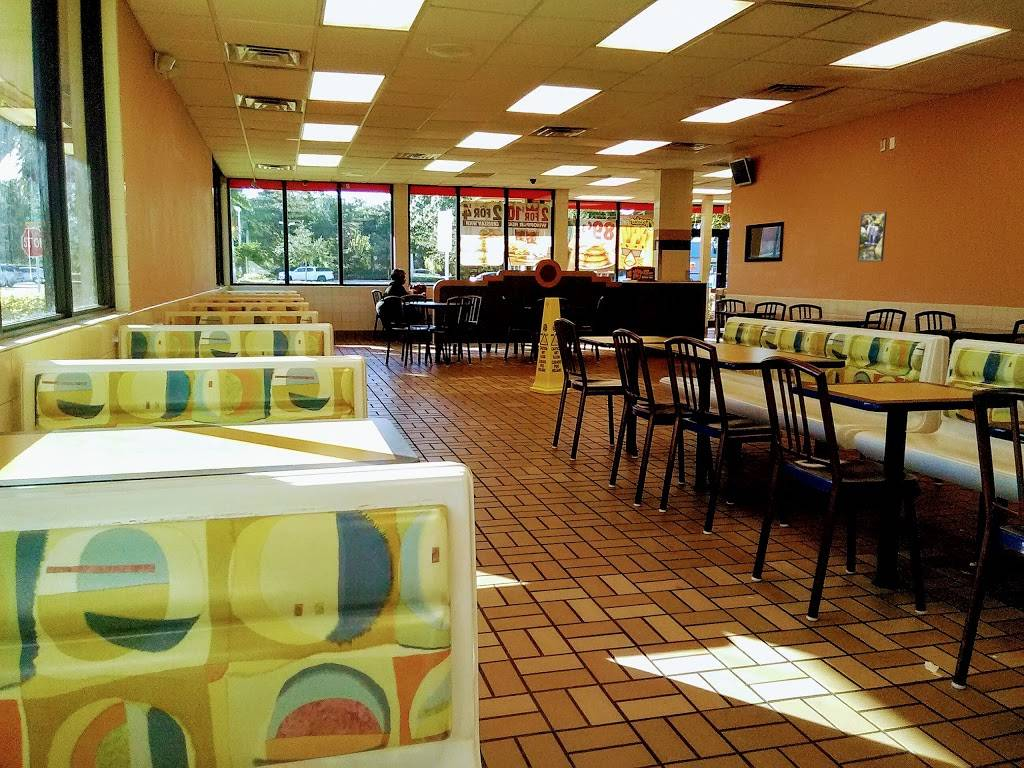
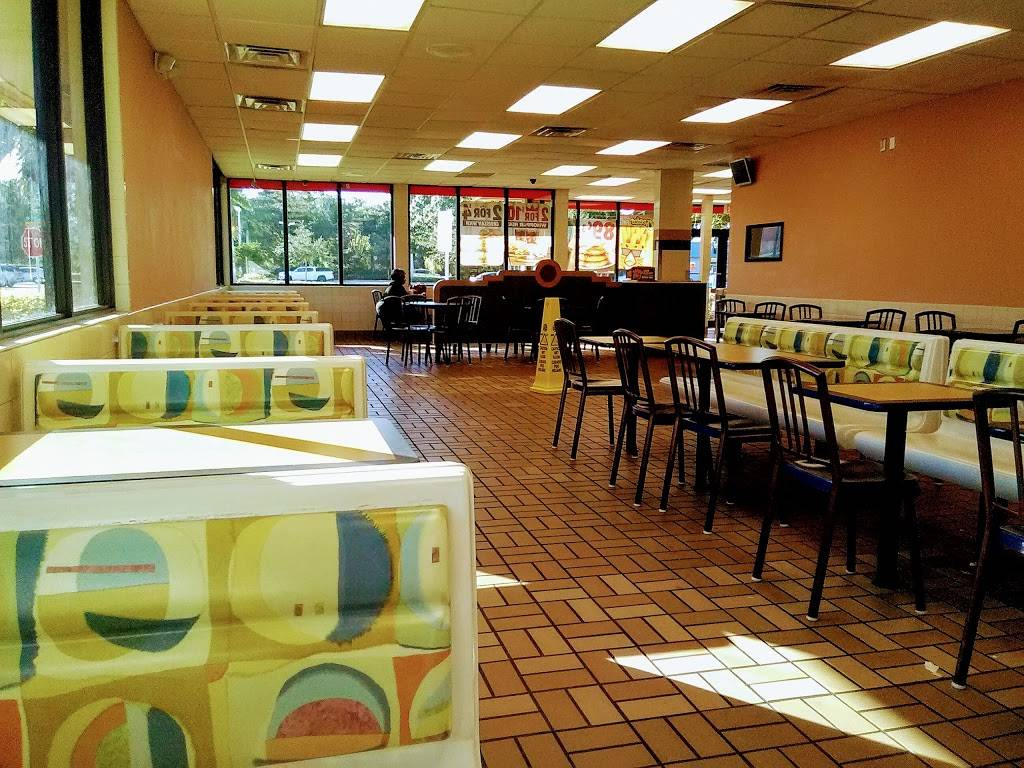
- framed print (871, 237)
